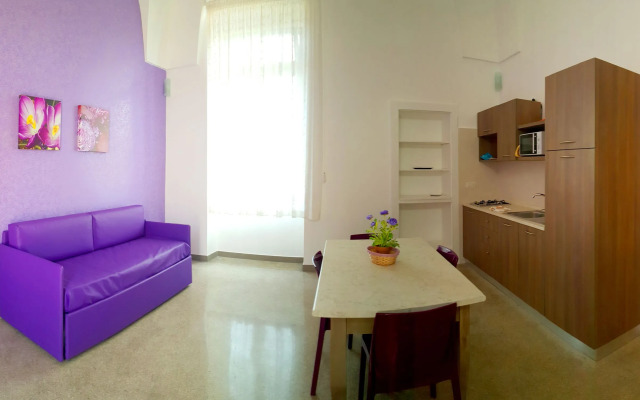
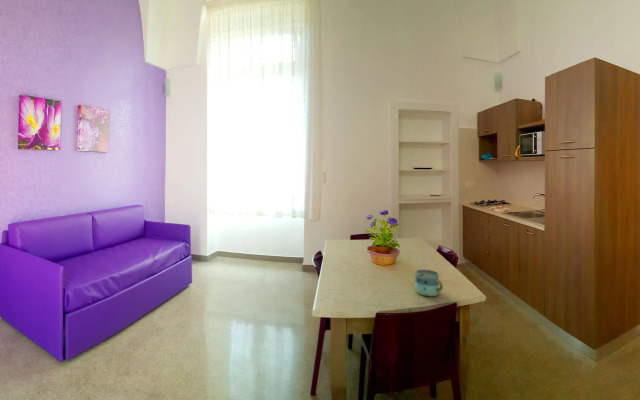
+ mug (429, 283)
